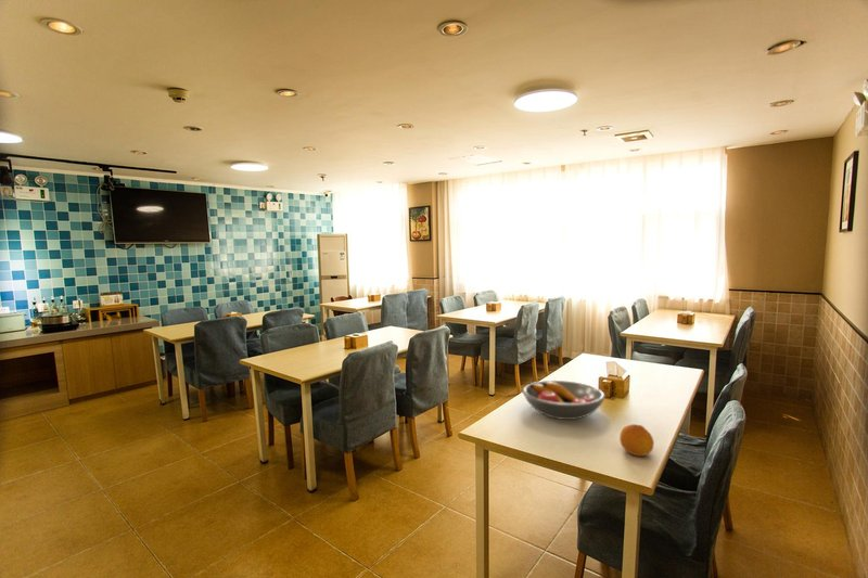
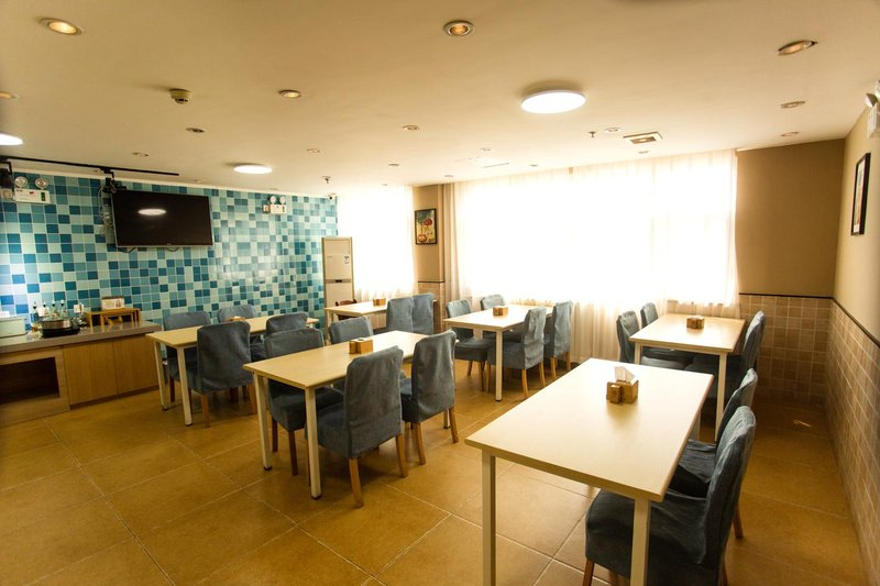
- fruit bowl (562, 399)
- fruit (636, 438)
